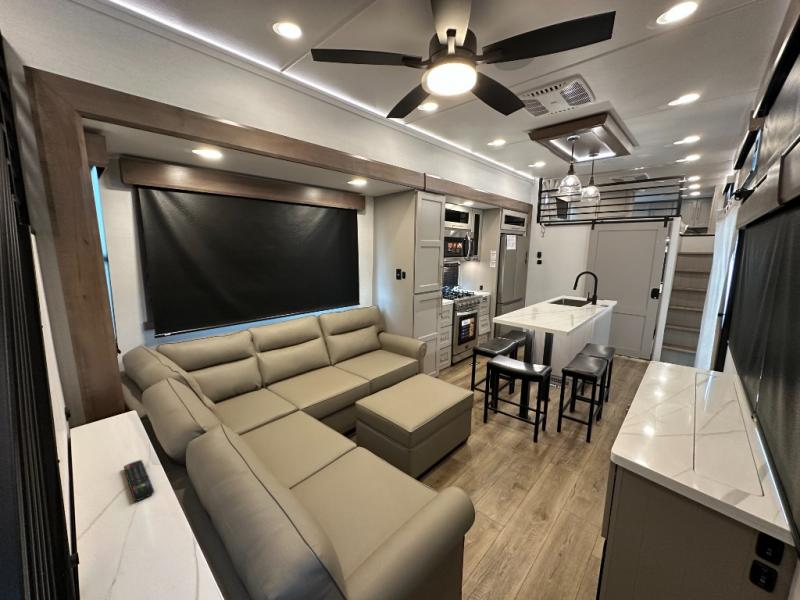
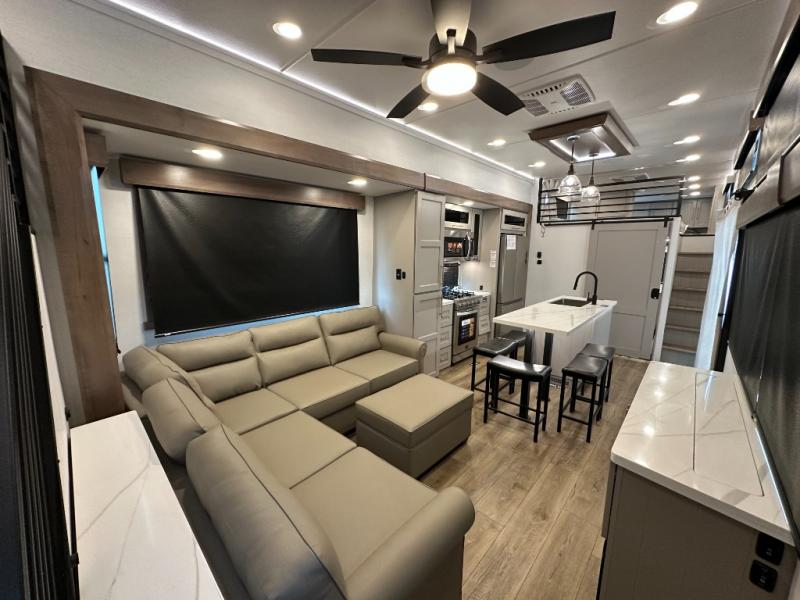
- remote control (138, 479)
